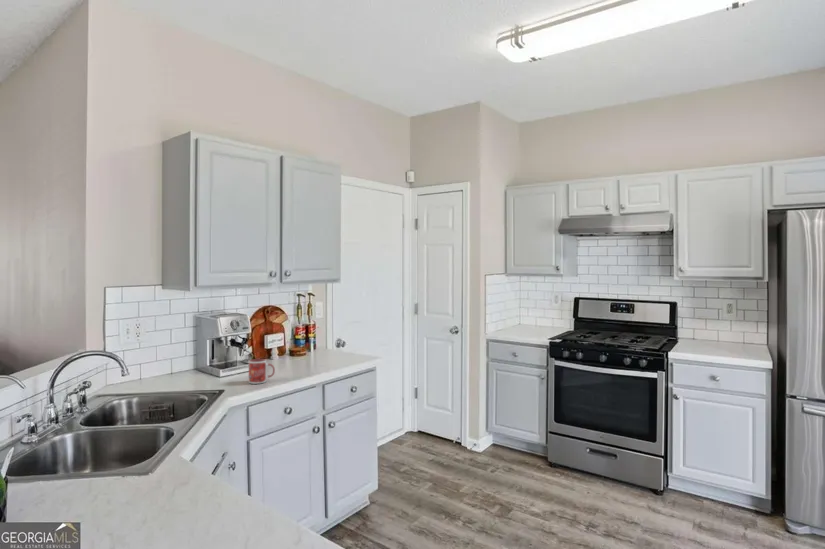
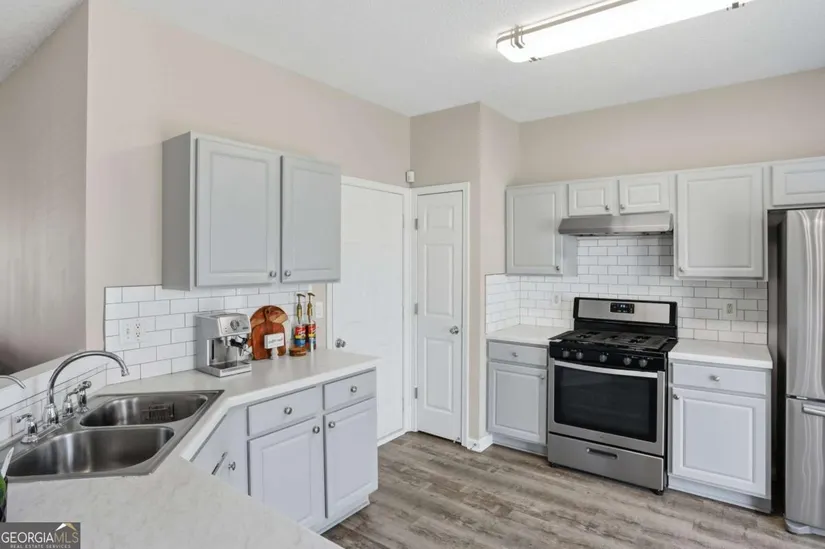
- mug (261, 371)
